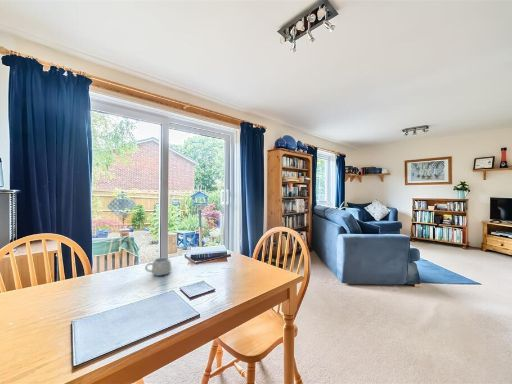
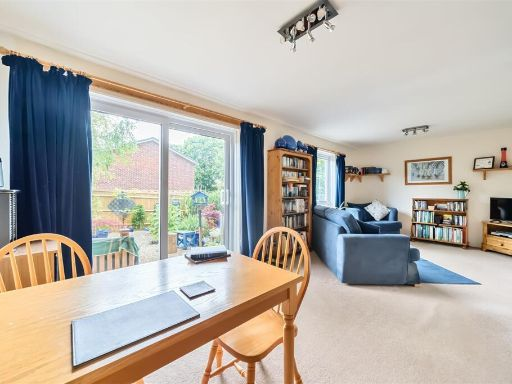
- mug (158, 267)
